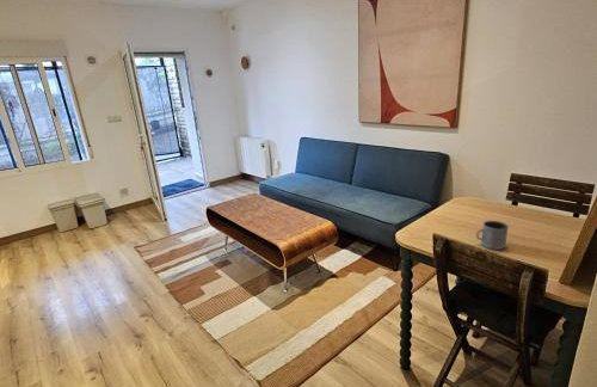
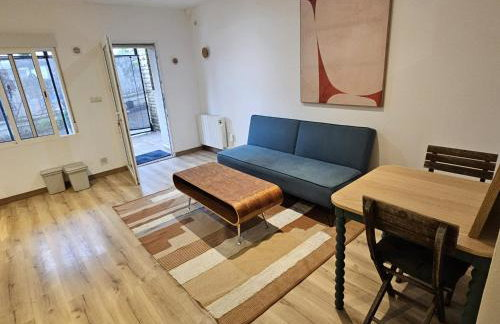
- mug (491, 234)
